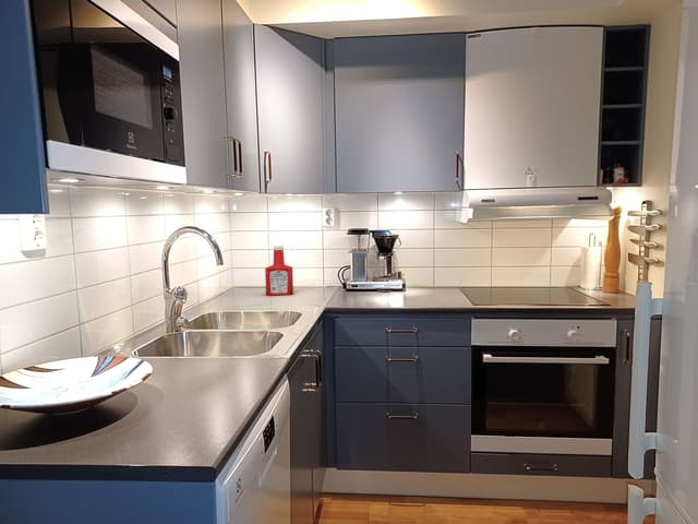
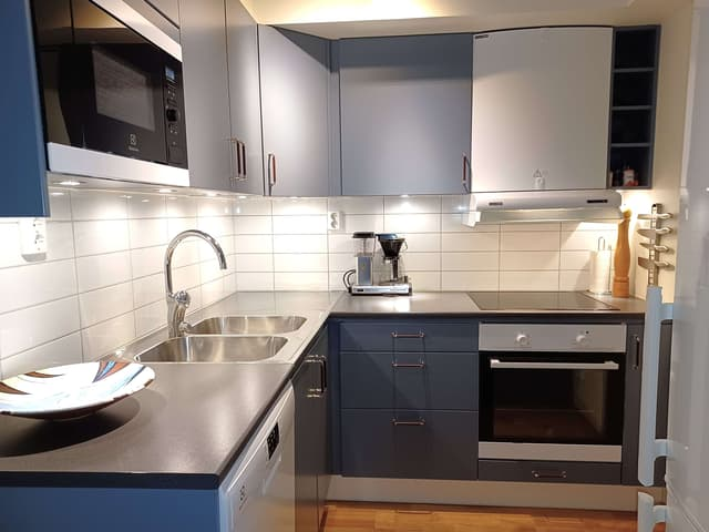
- soap bottle (278, 270)
